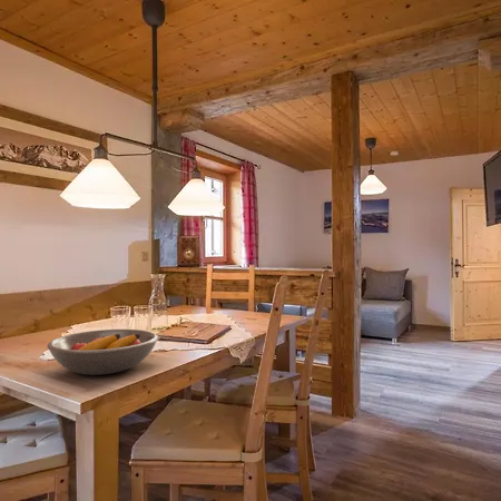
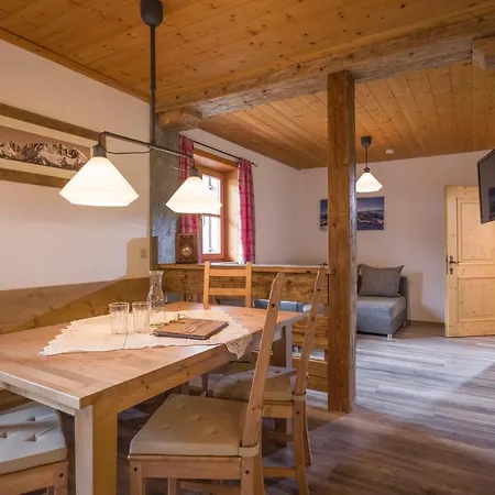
- fruit bowl (105, 350)
